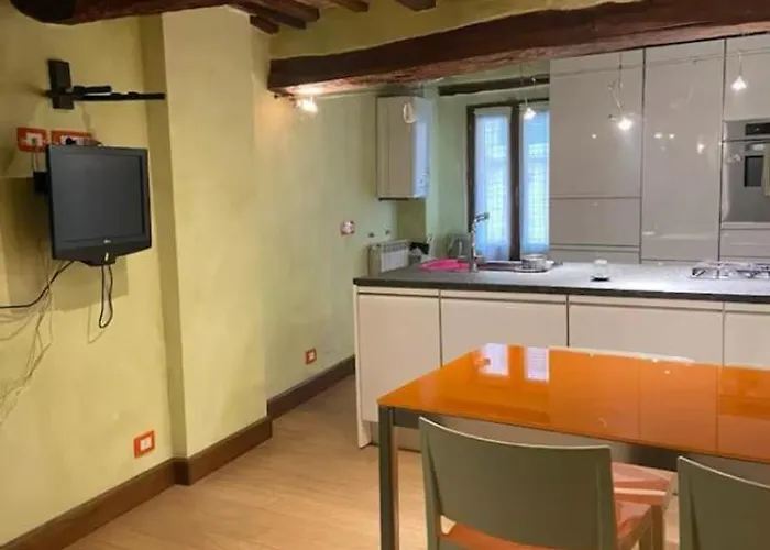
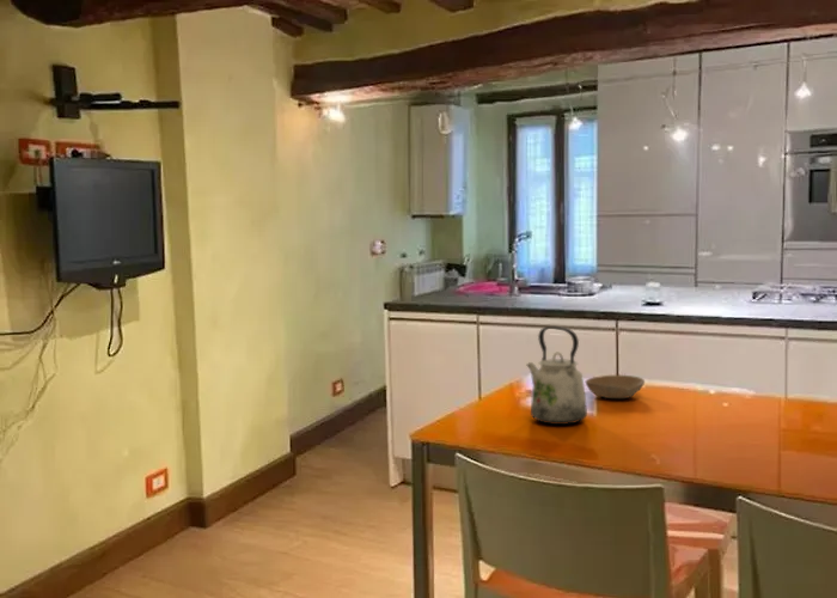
+ kettle (551, 372)
+ bowl (616, 388)
